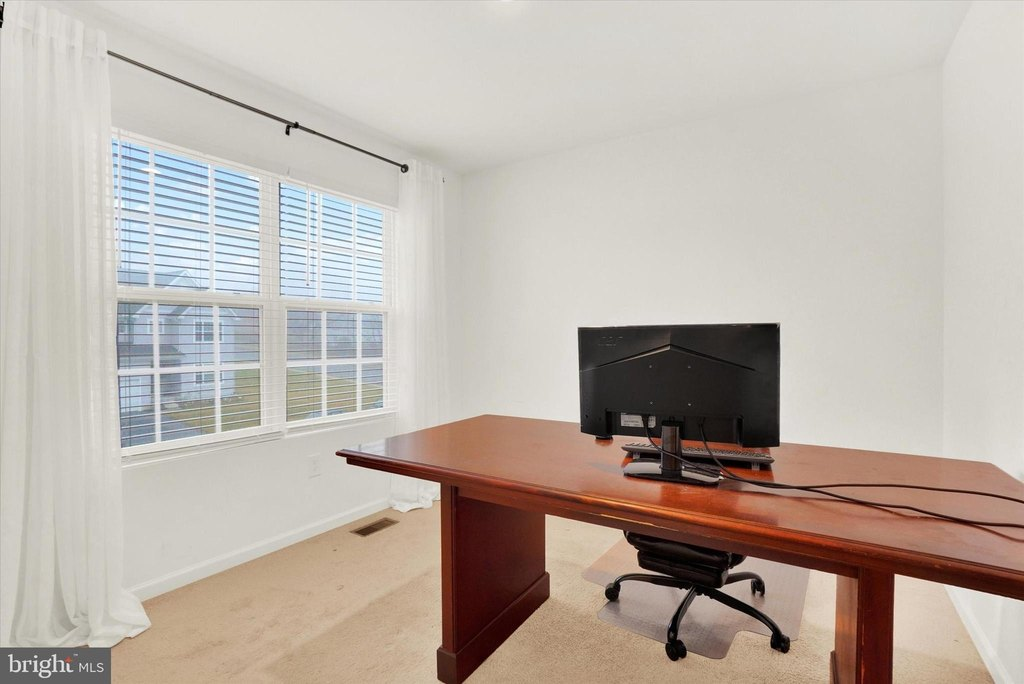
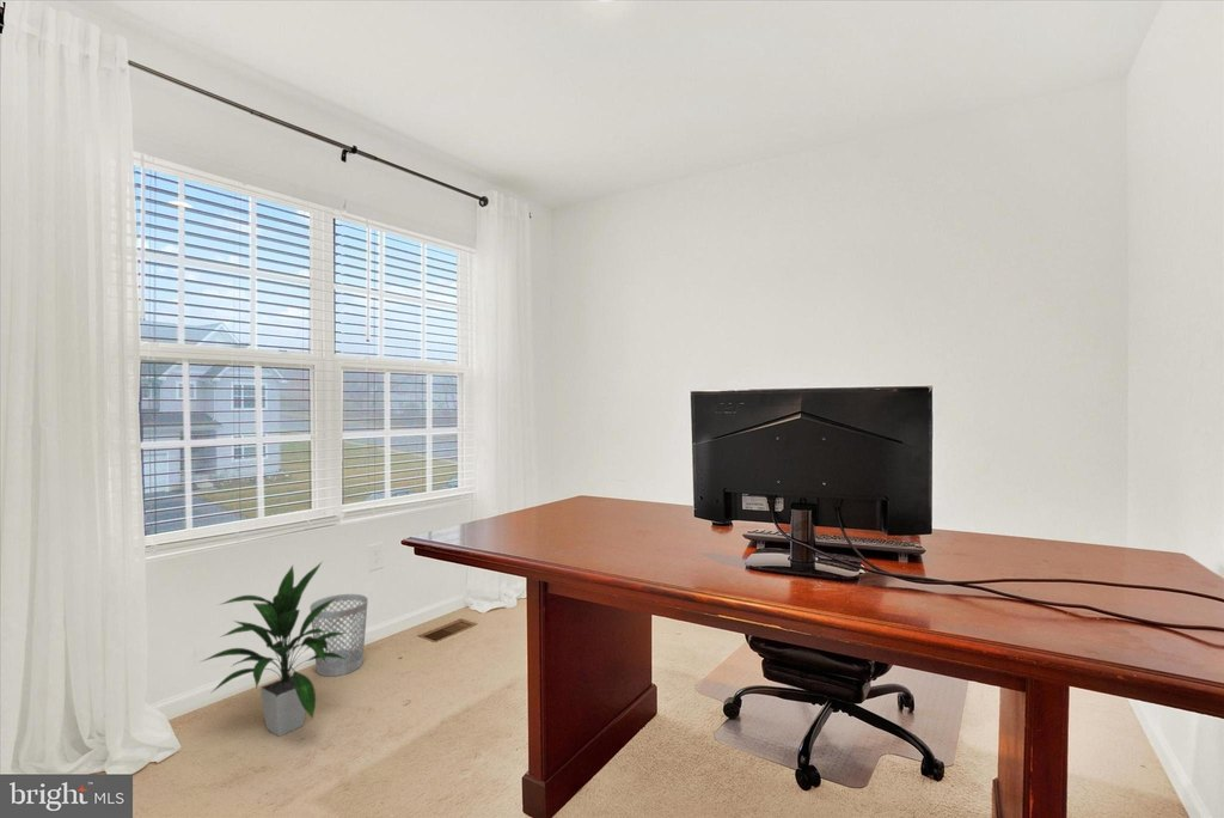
+ wastebasket (339, 635)
+ indoor plant (283, 649)
